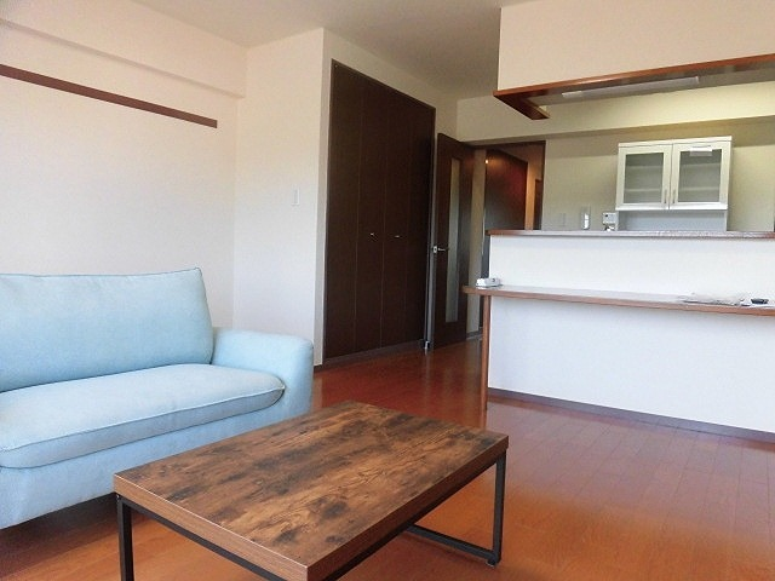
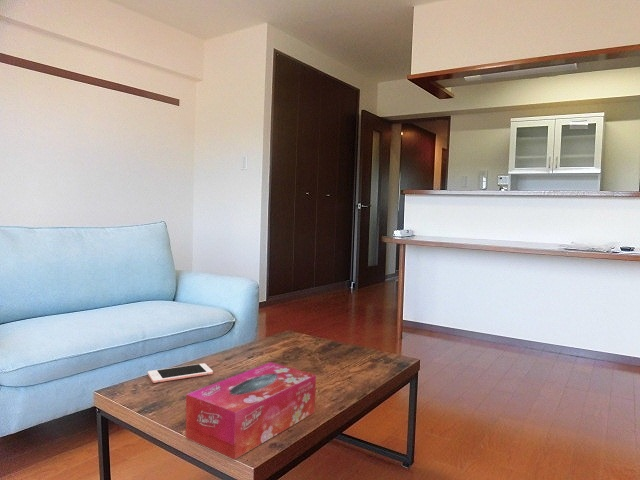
+ cell phone (180, 372)
+ tissue box (254, 404)
